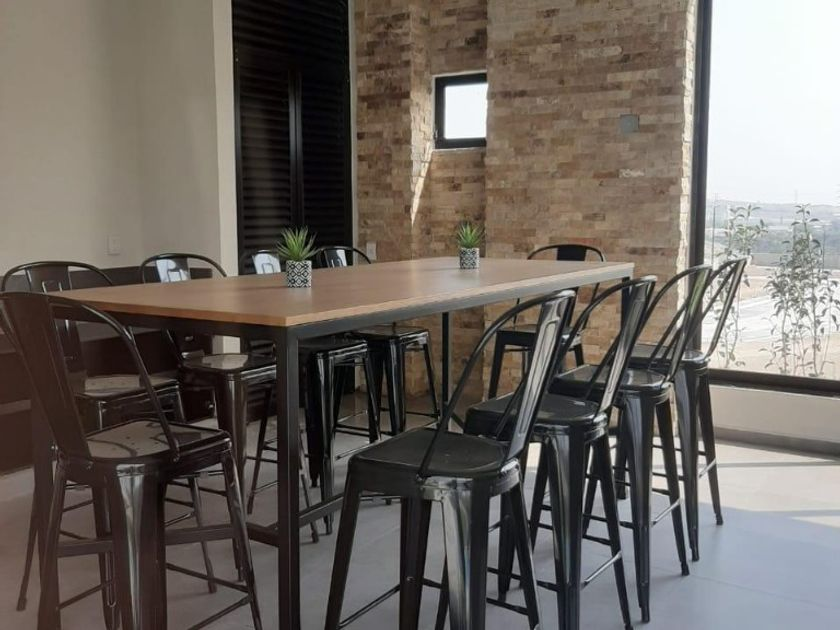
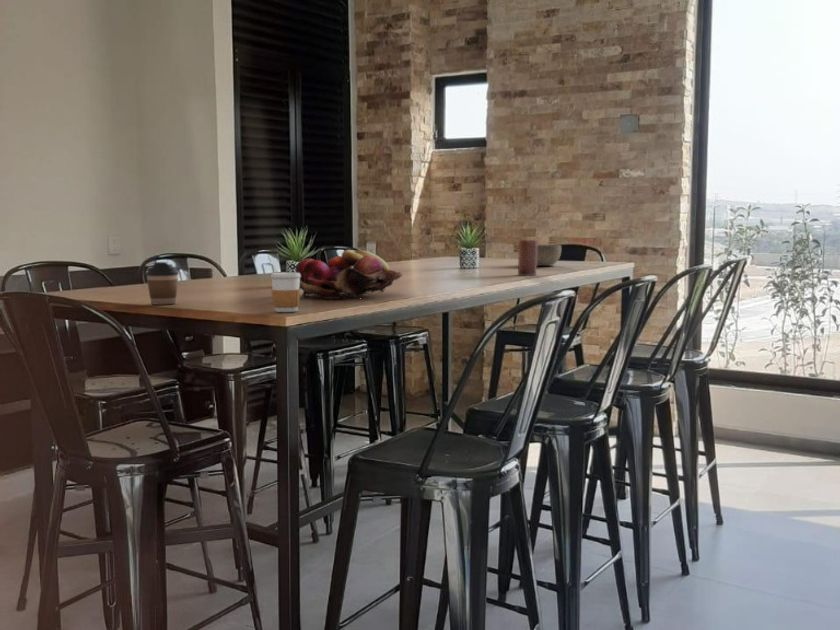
+ coffee cup (162, 282)
+ bowl (542, 254)
+ fruit basket (346, 273)
+ coffee cup (286, 292)
+ candle (527, 257)
